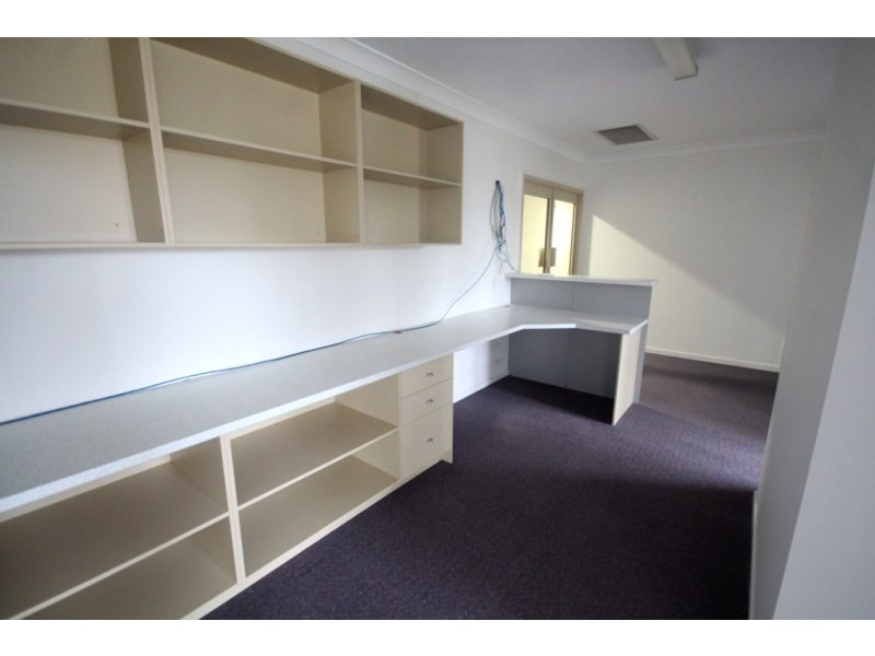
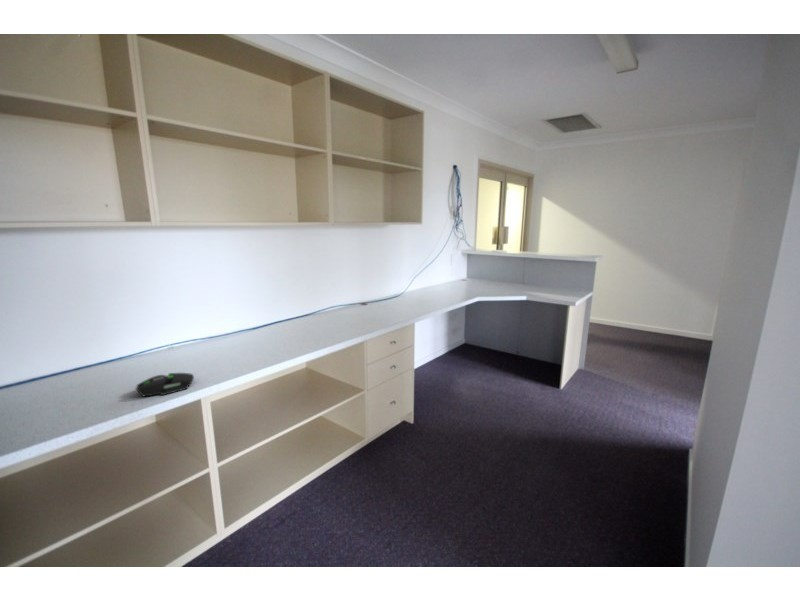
+ mouse (165, 382)
